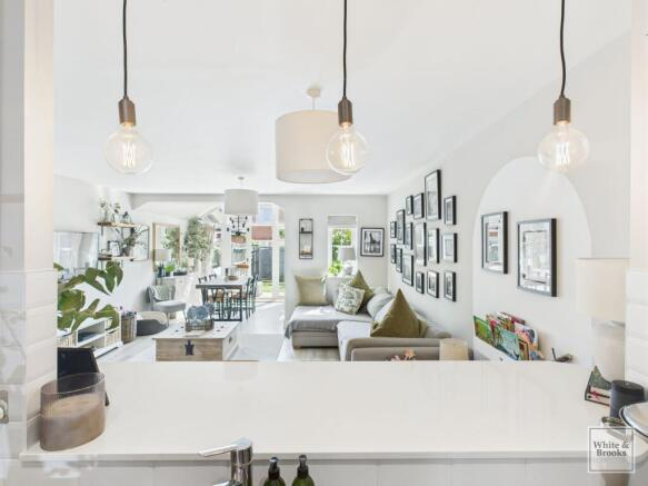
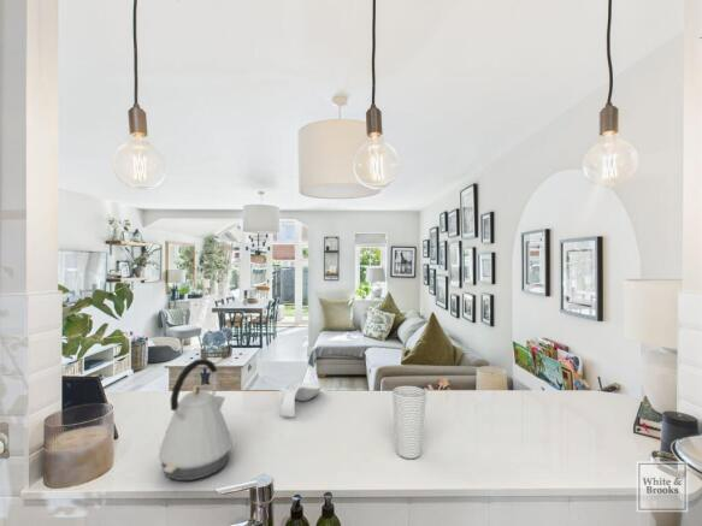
+ cup (408, 421)
+ kettle (197, 412)
+ spoon rest (299, 392)
